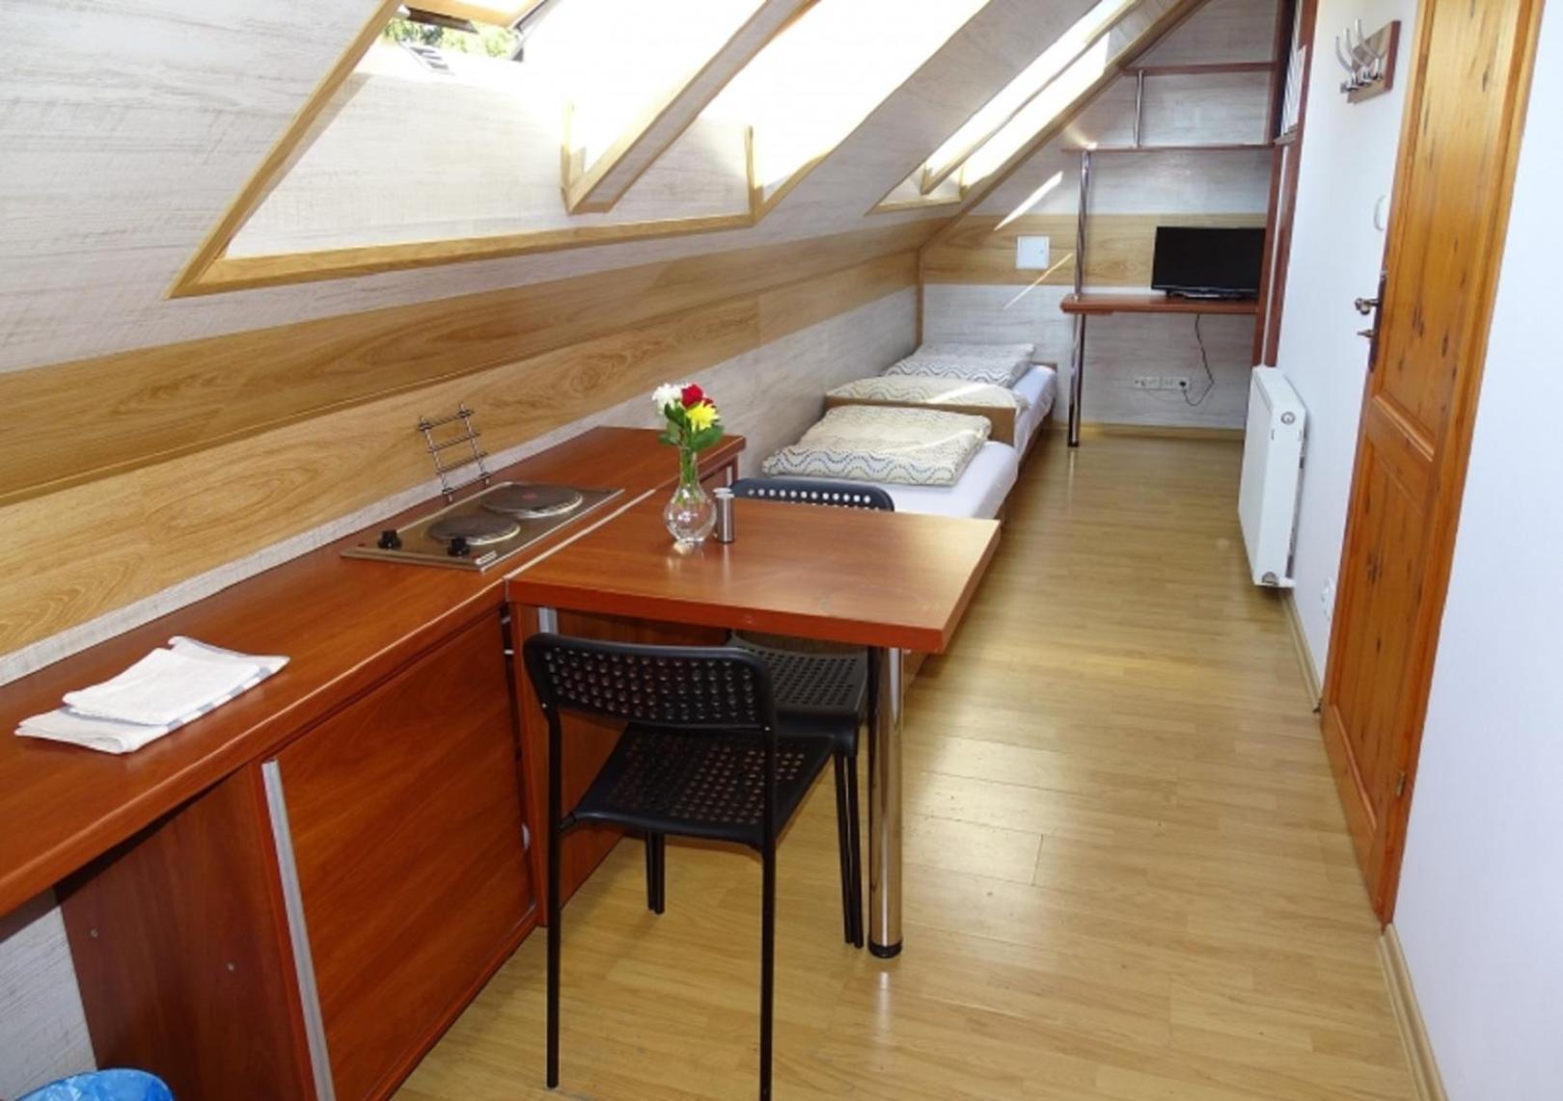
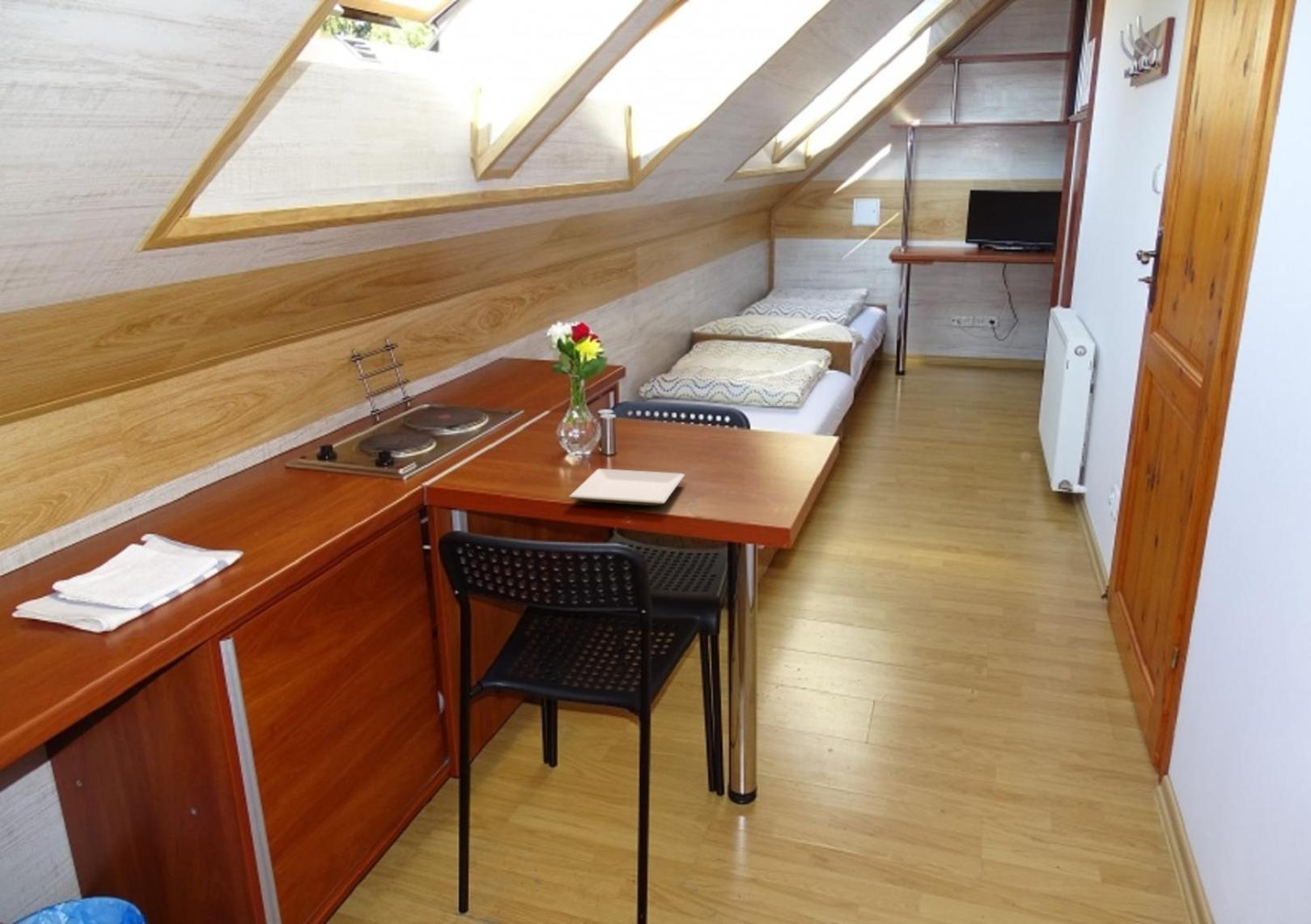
+ plate (629, 489)
